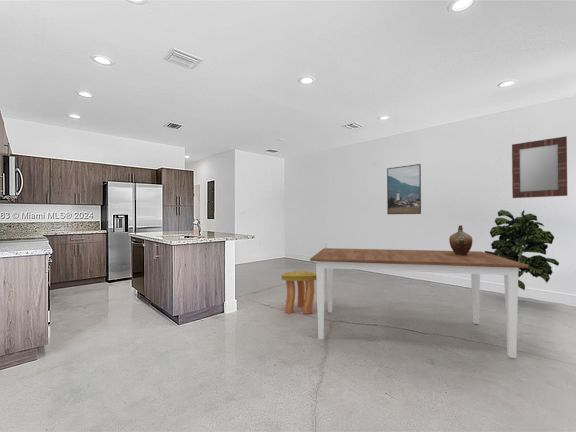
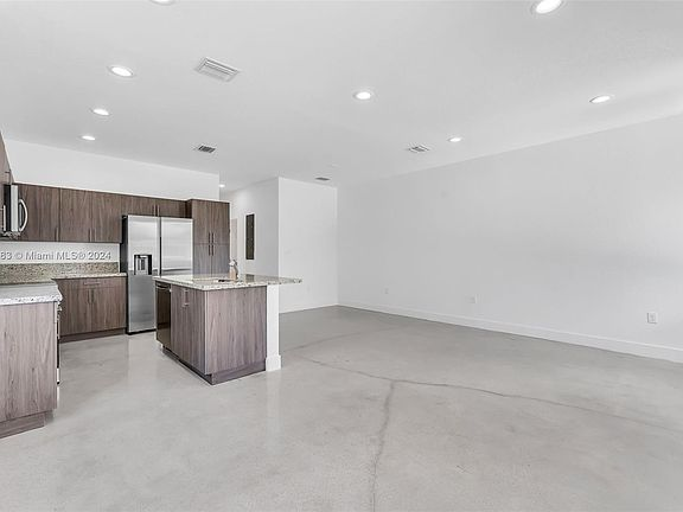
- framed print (403, 190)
- stool (300, 291)
- home mirror (538, 168)
- dining table (403, 270)
- indoor plant (519, 256)
- ceramic jug (460, 240)
